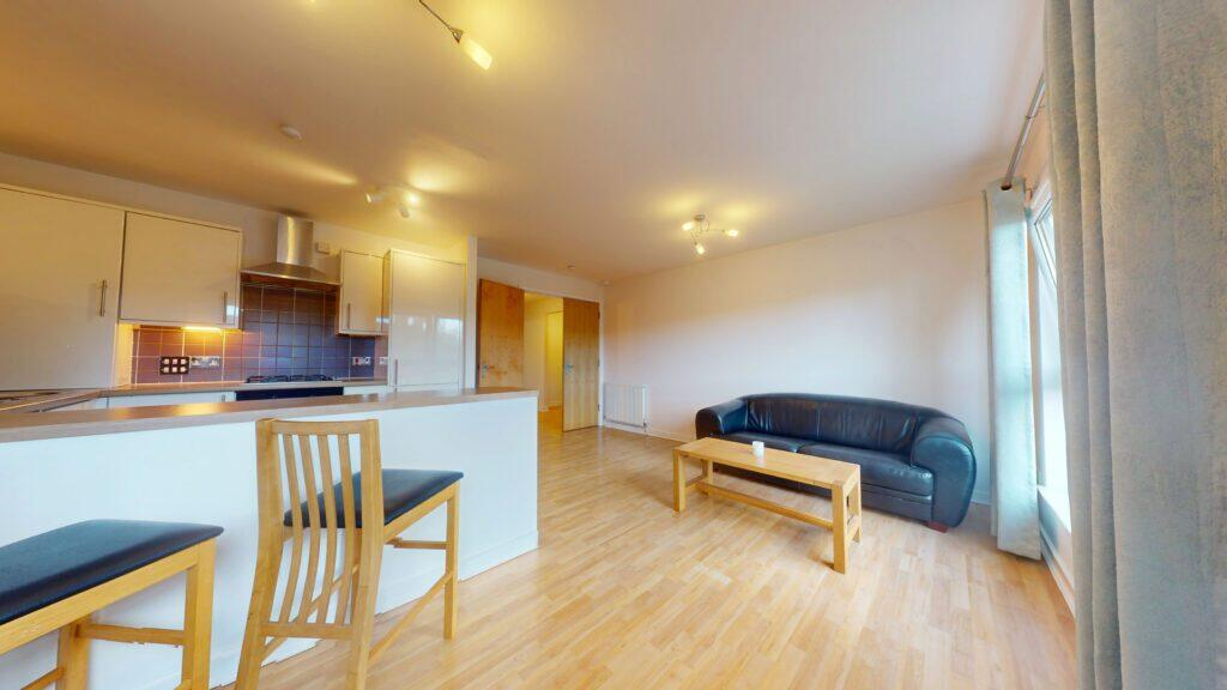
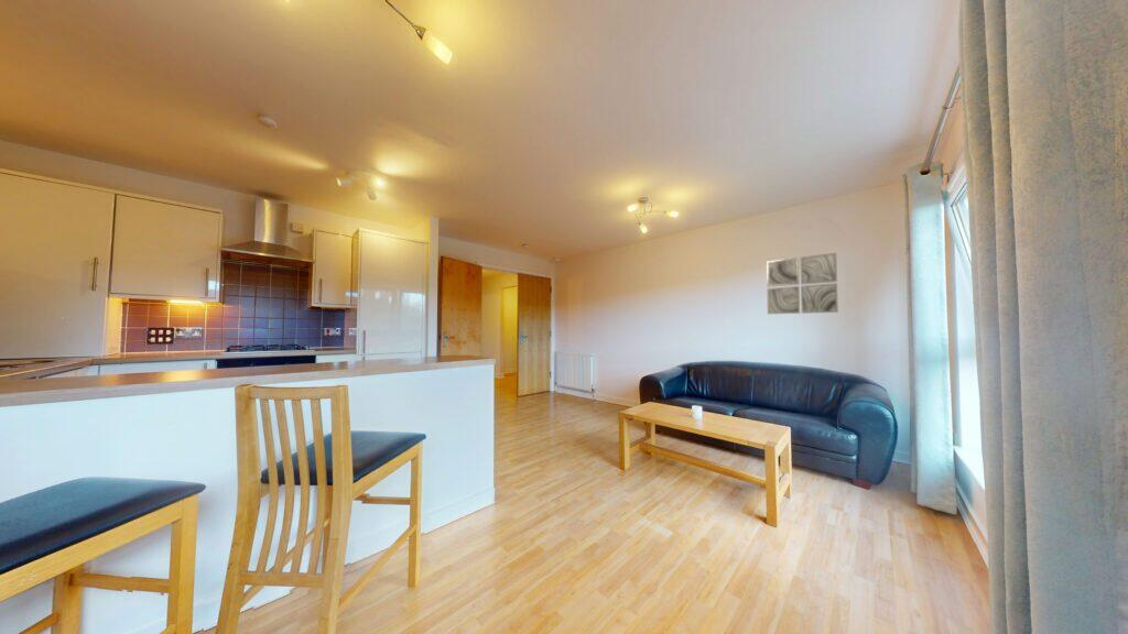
+ wall art (799, 284)
